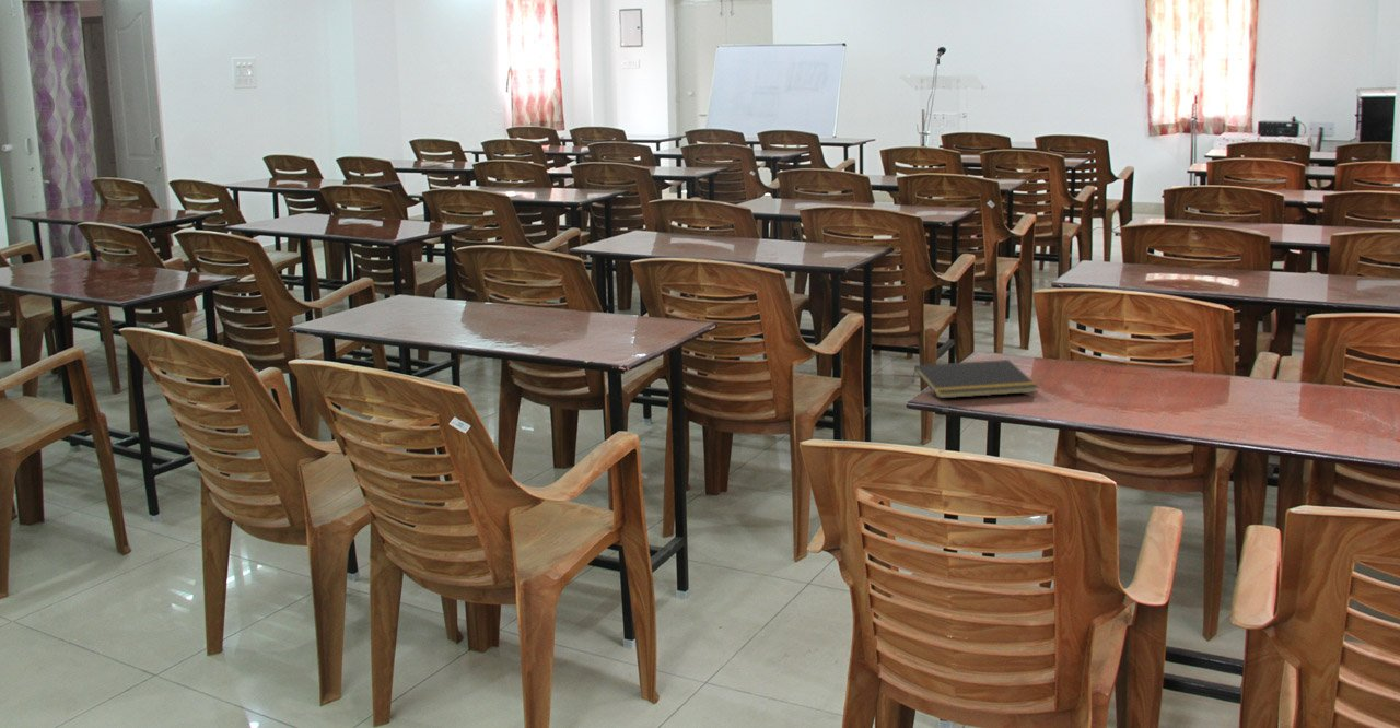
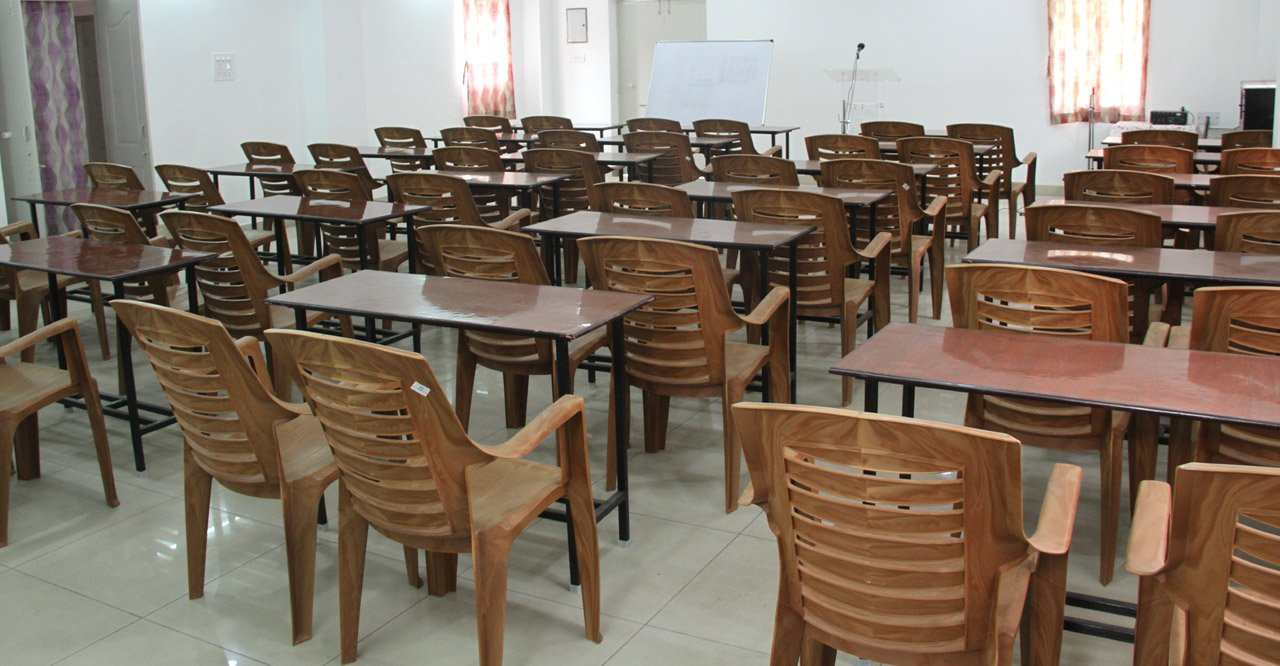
- notepad (975, 378)
